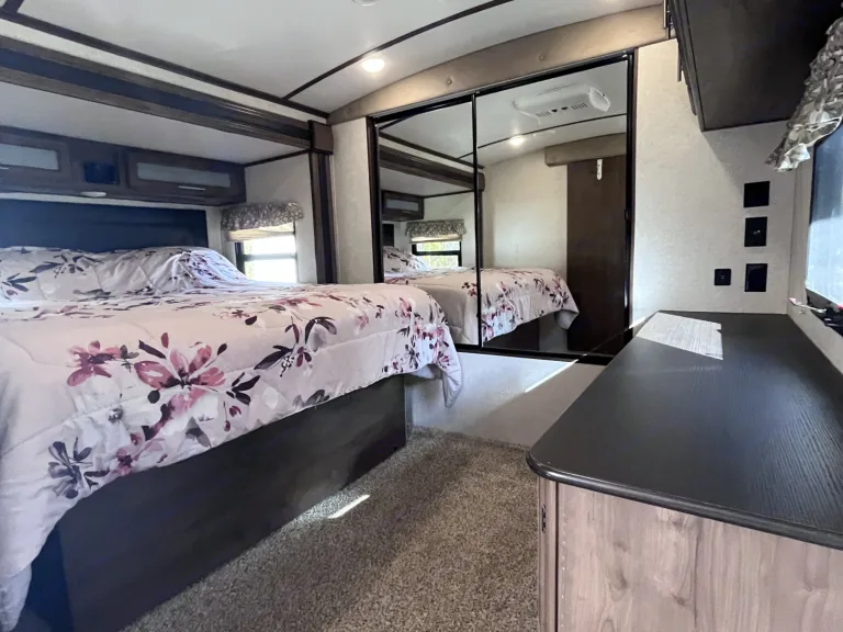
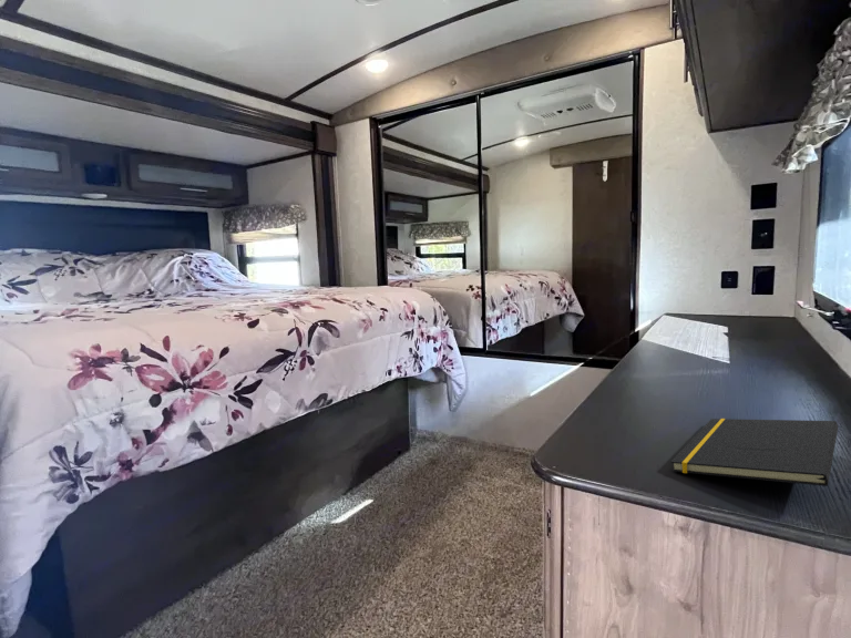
+ notepad (757, 445)
